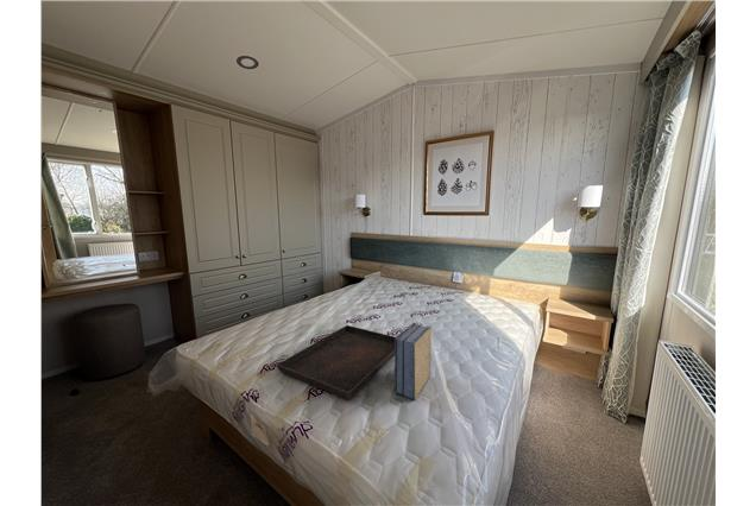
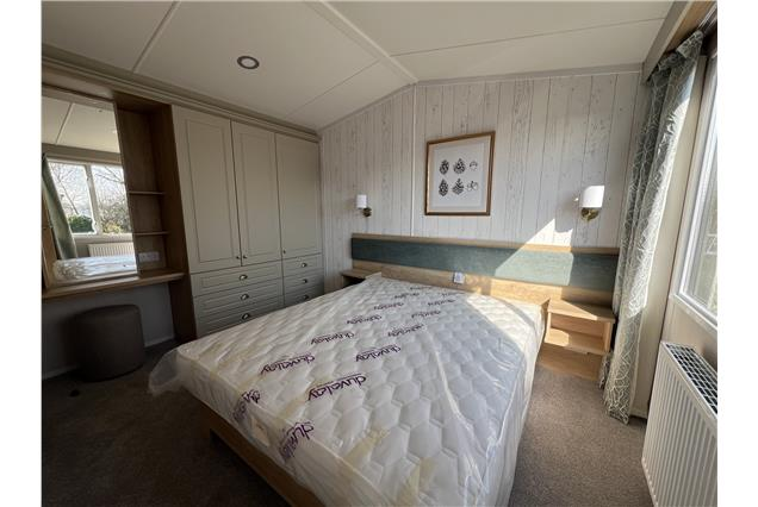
- book (412, 359)
- serving tray (347, 354)
